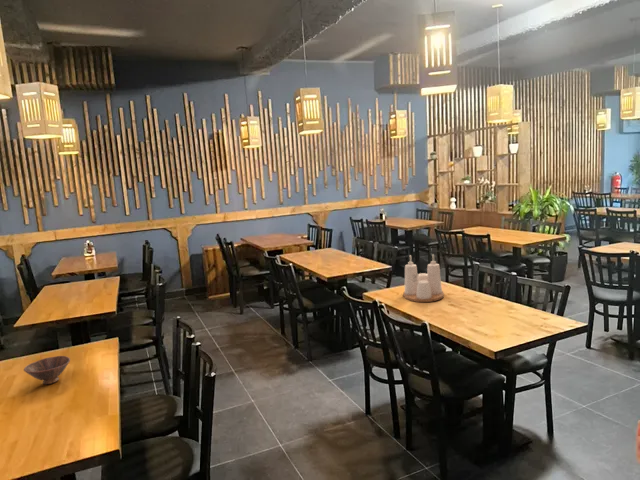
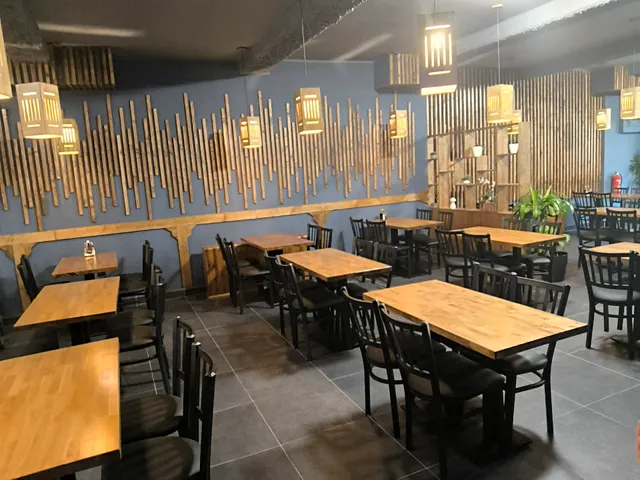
- condiment set (422, 275)
- bowl (48, 372)
